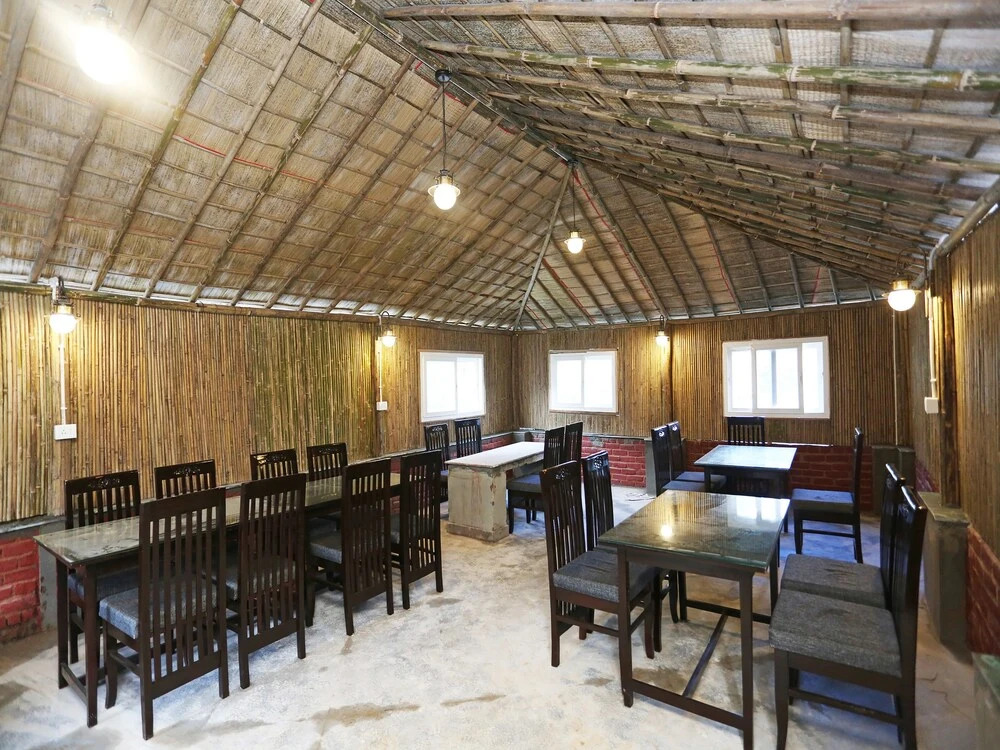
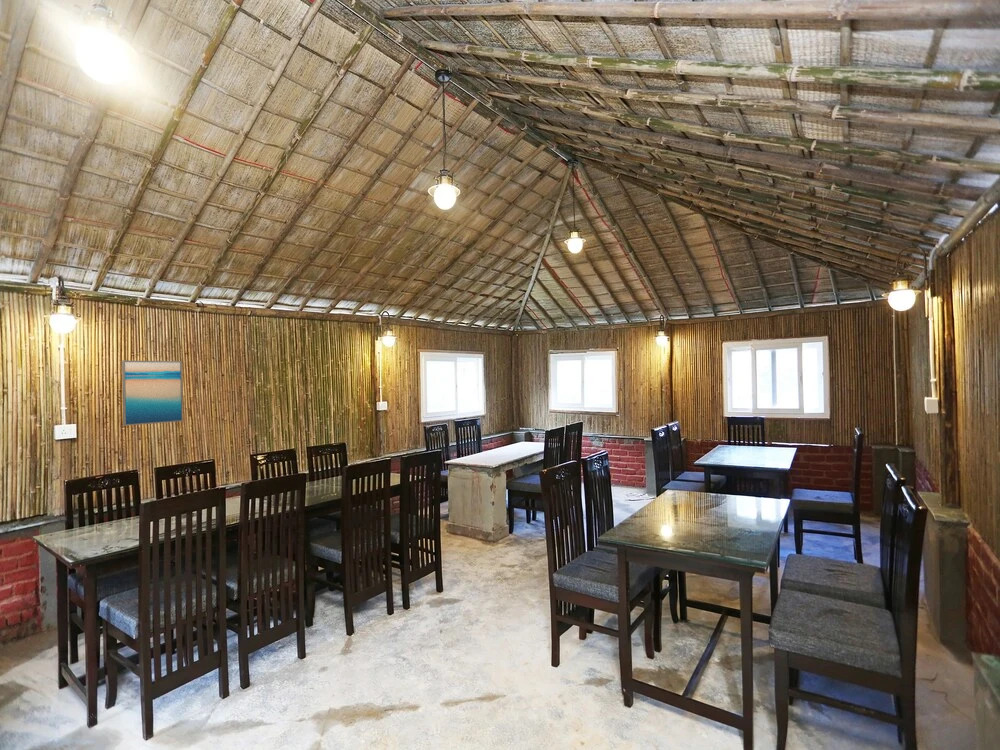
+ wall art (153, 392)
